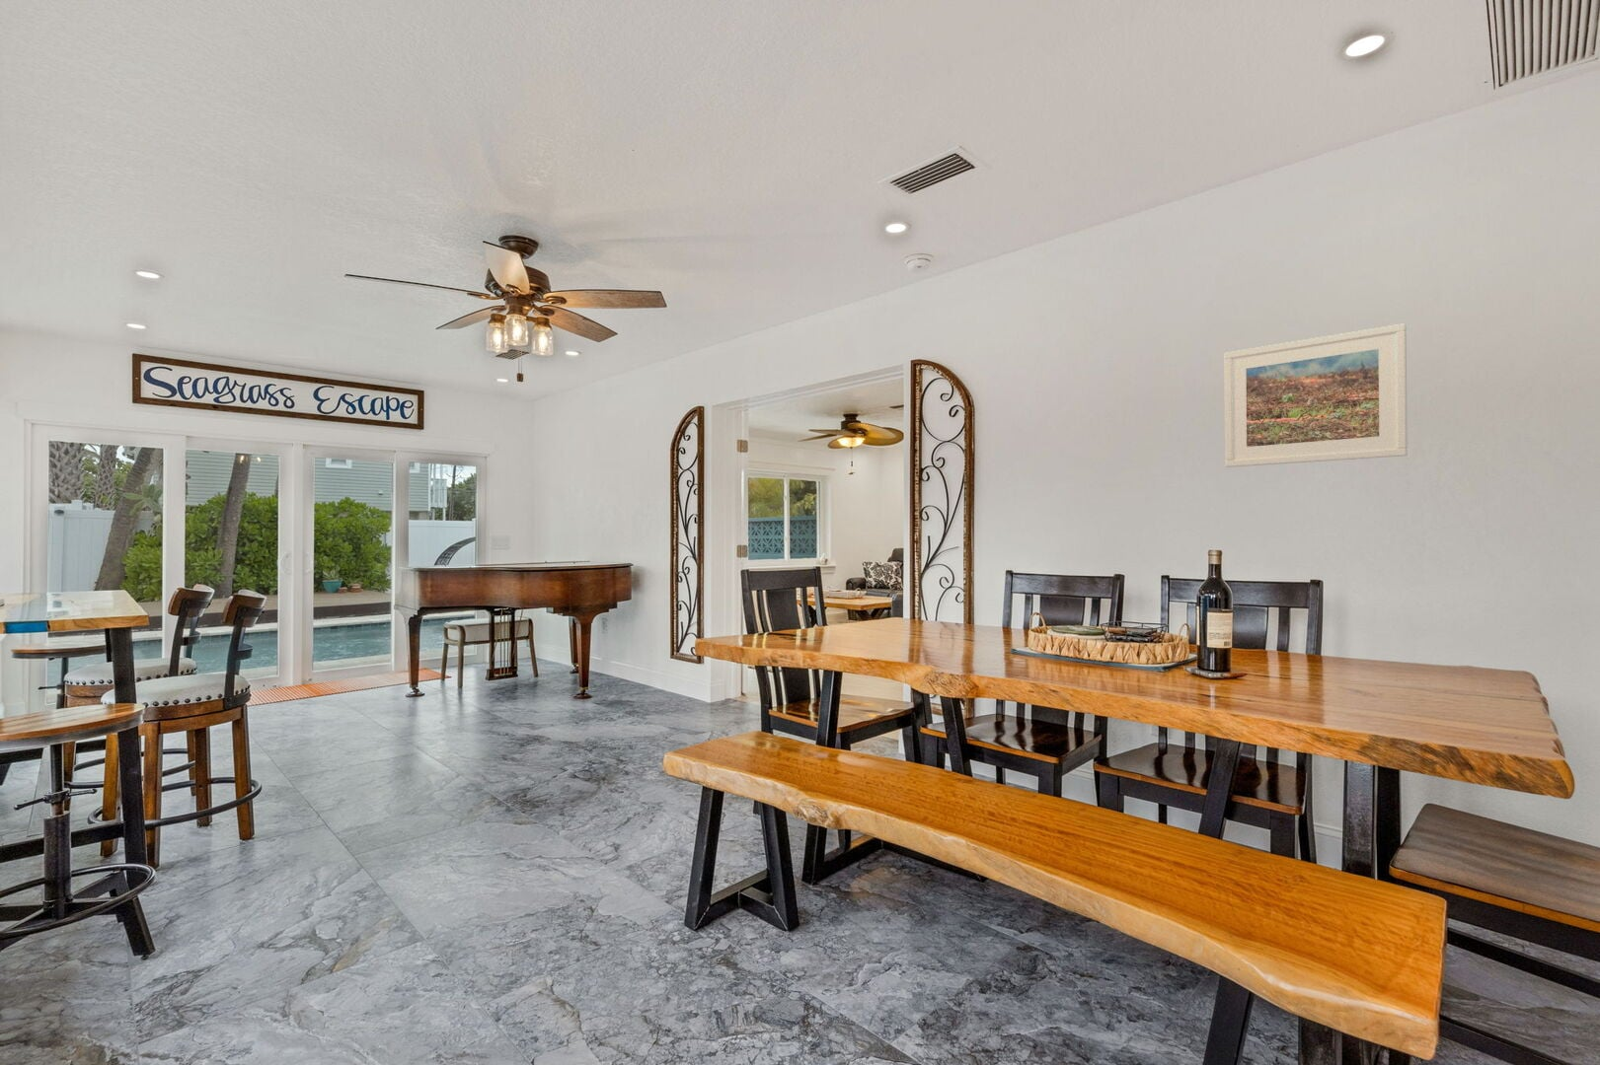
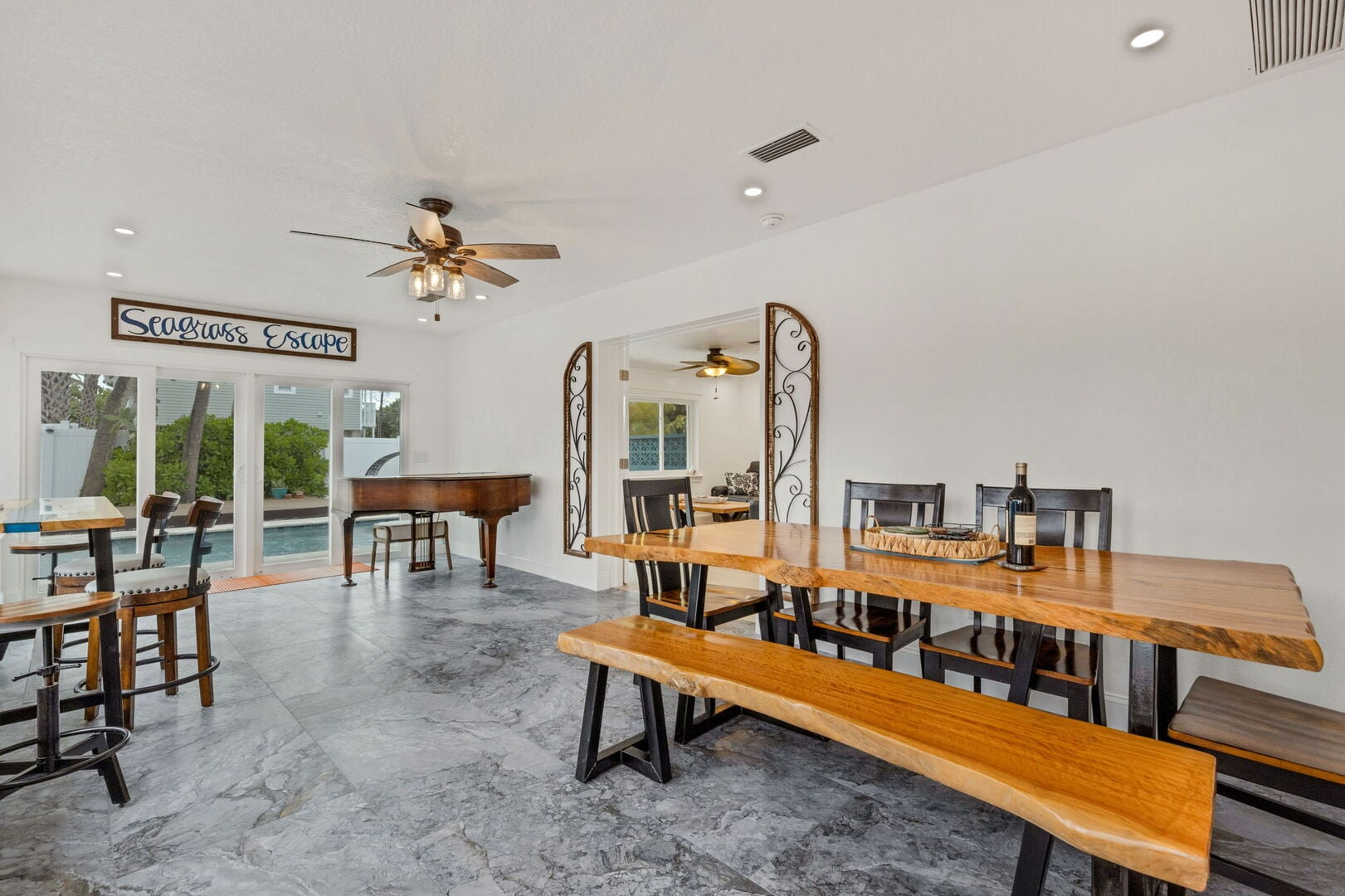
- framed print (1309, 401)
